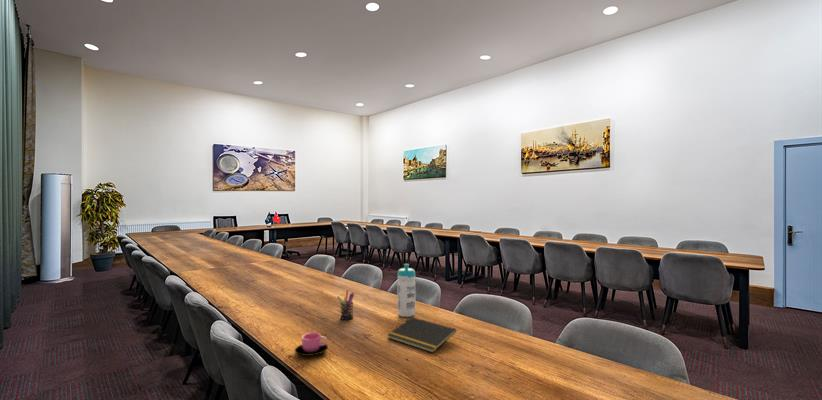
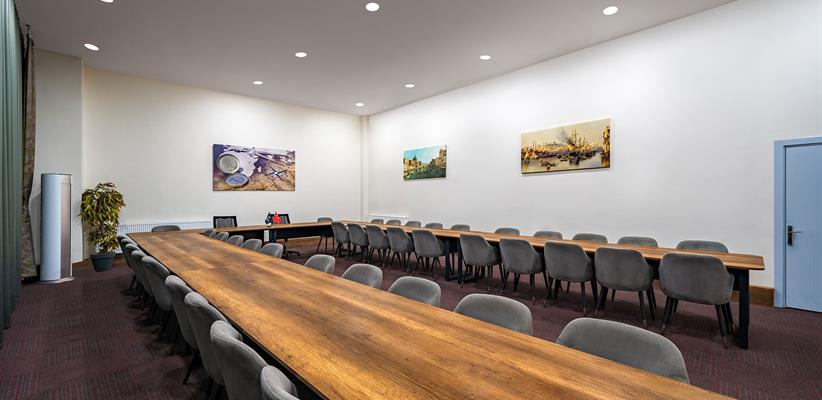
- pen holder (345, 304)
- cup (311, 344)
- water bottle (406, 289)
- notepad (421, 333)
